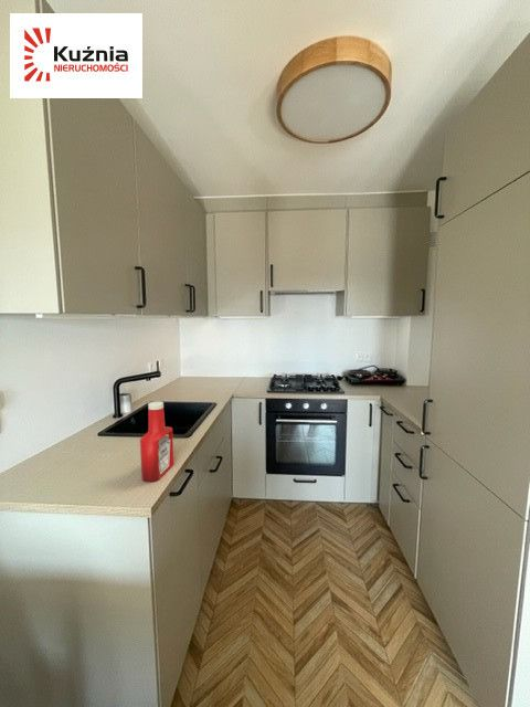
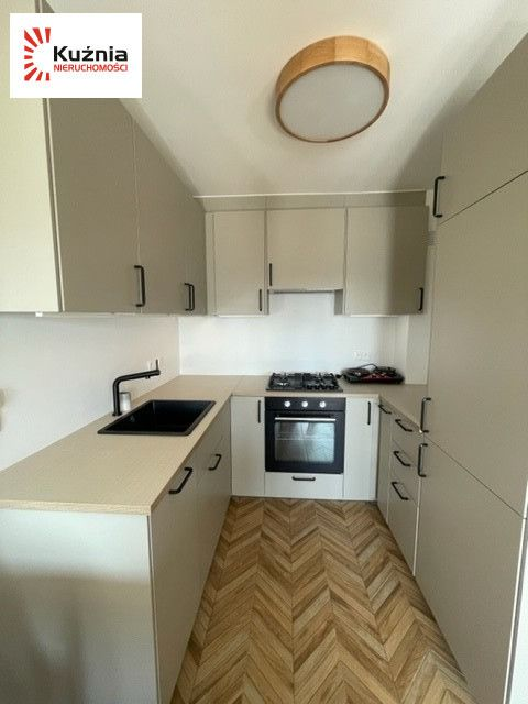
- soap bottle (157, 437)
